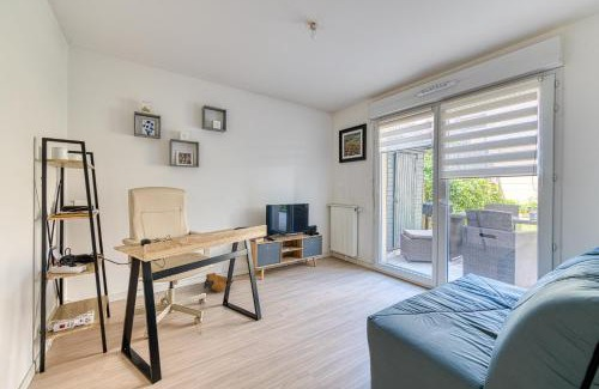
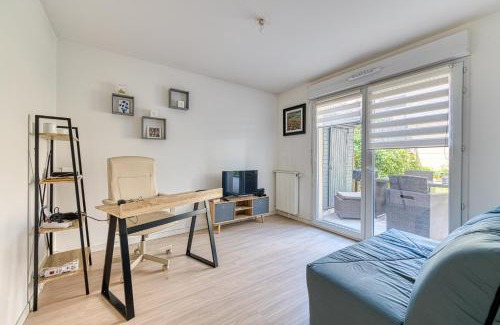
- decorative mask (214, 281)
